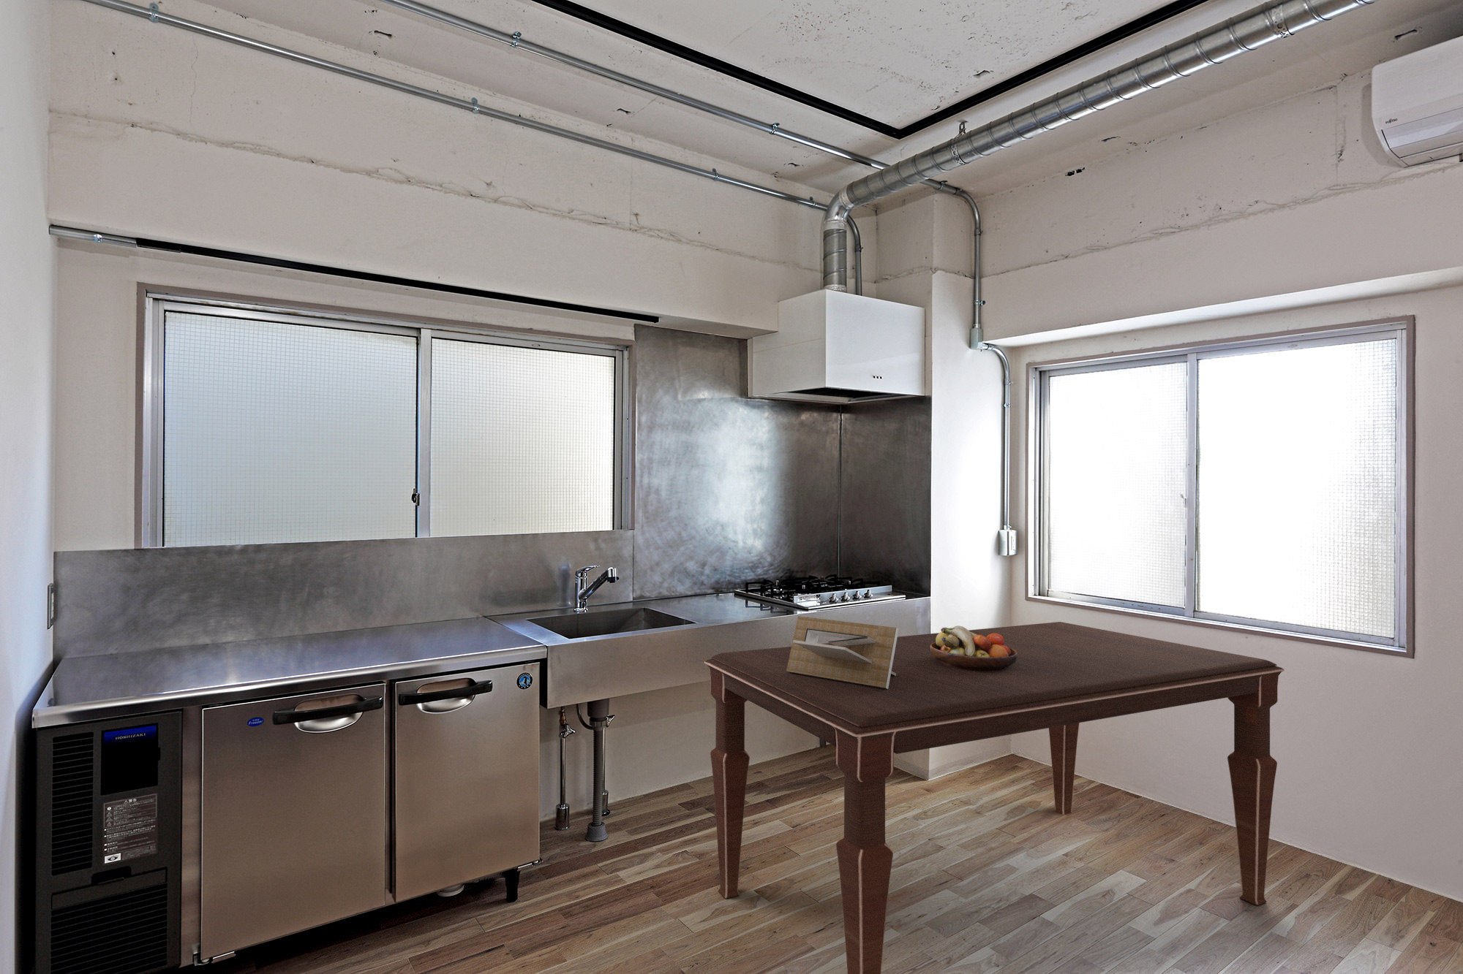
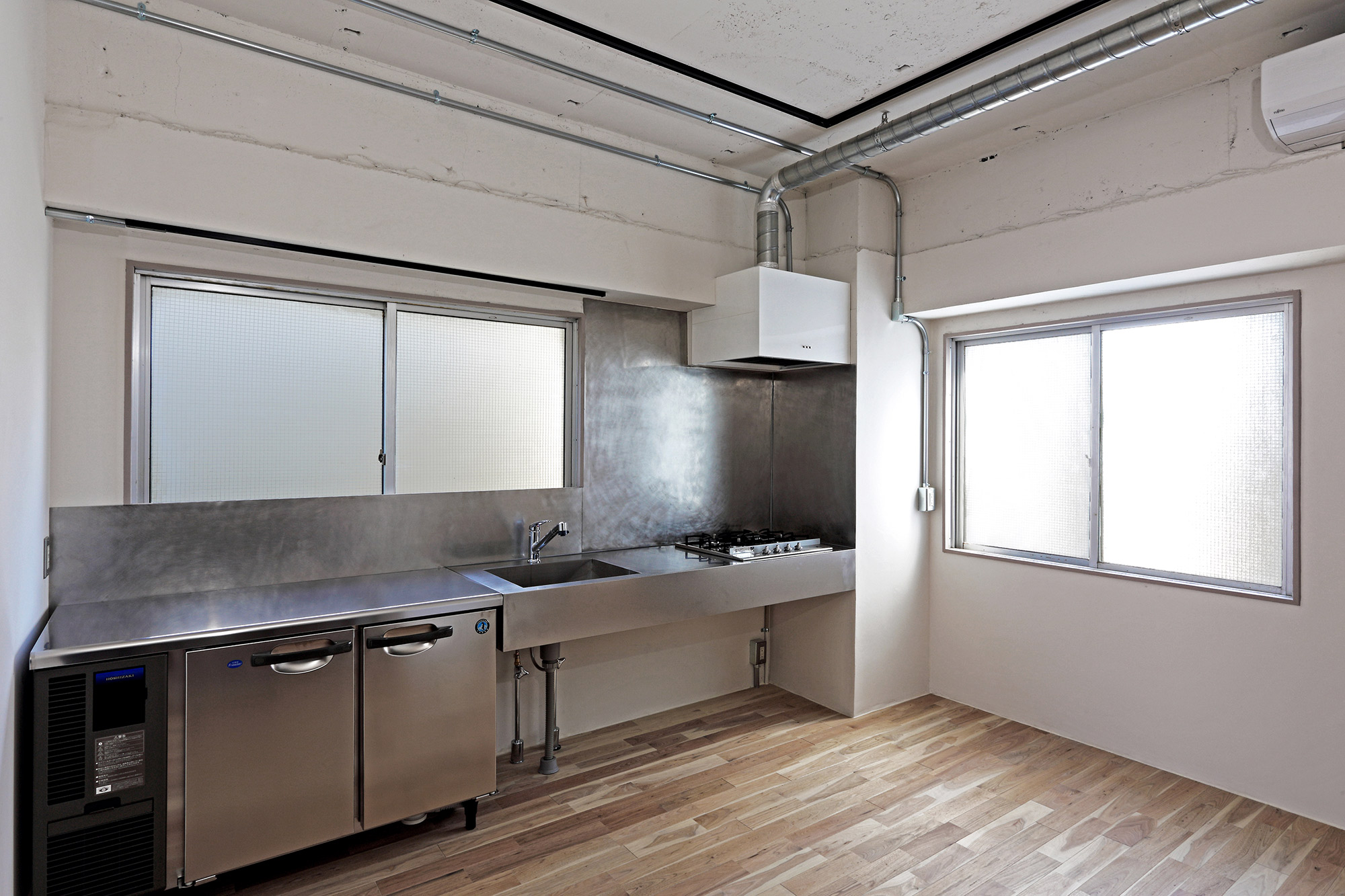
- architectural model (839, 650)
- dining table (983, 739)
- fruit bowl (972, 645)
